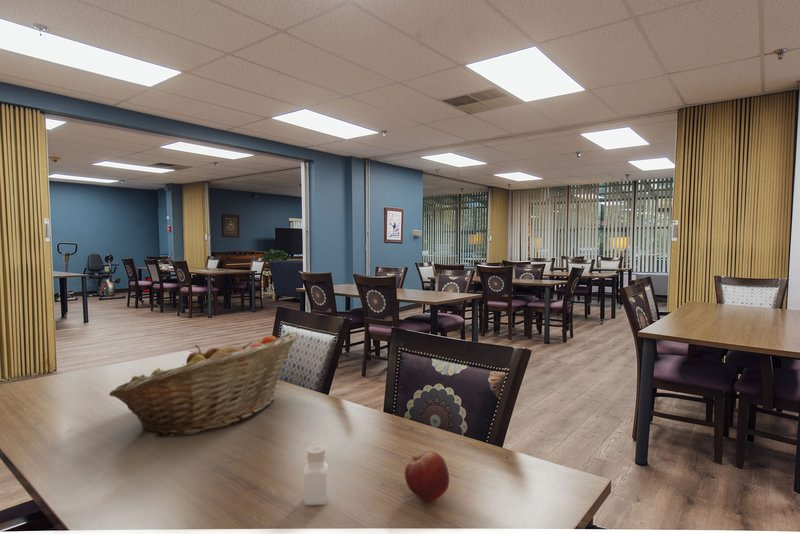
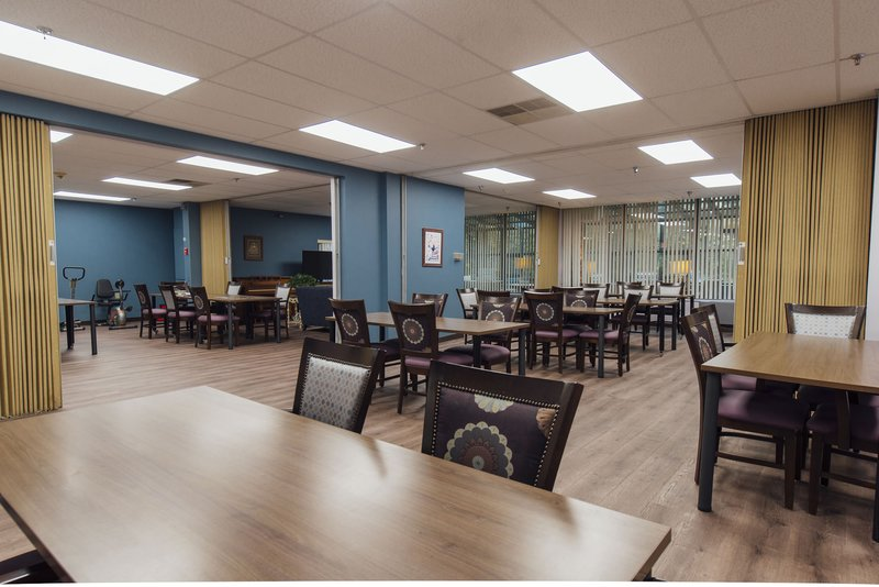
- fruit (427, 475)
- fruit basket (216, 374)
- pepper shaker (316, 474)
